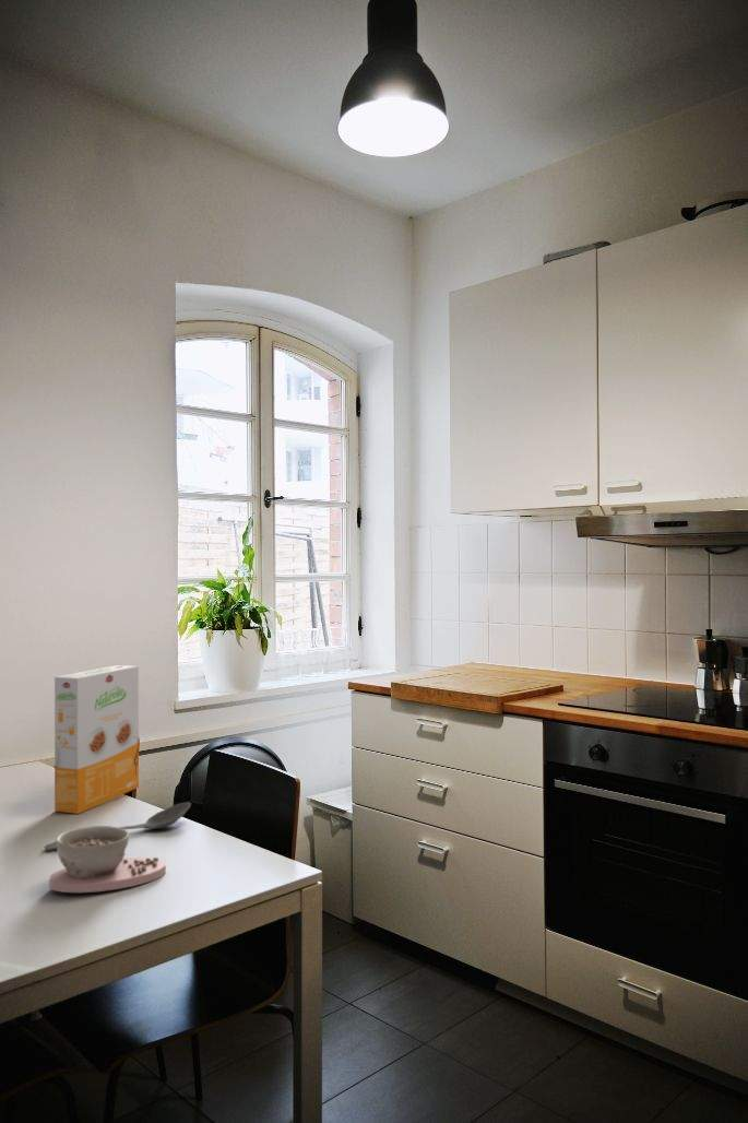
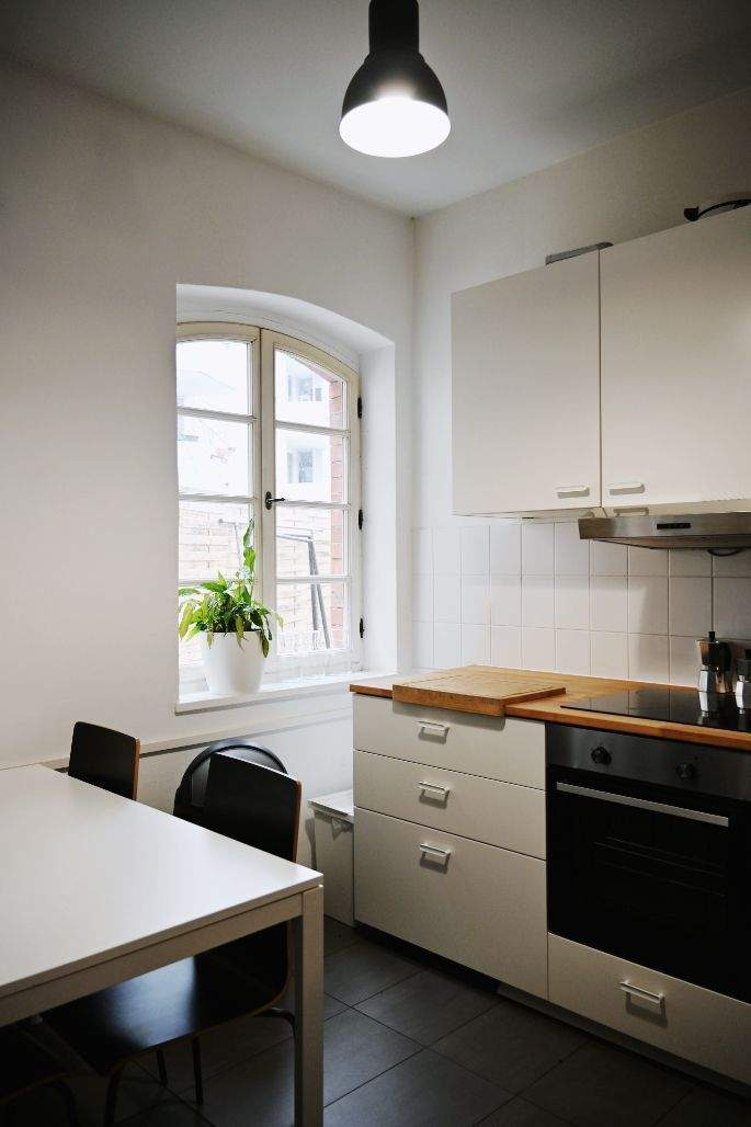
- bowl (108, 855)
- cereal box (98, 734)
- stirrer (120, 827)
